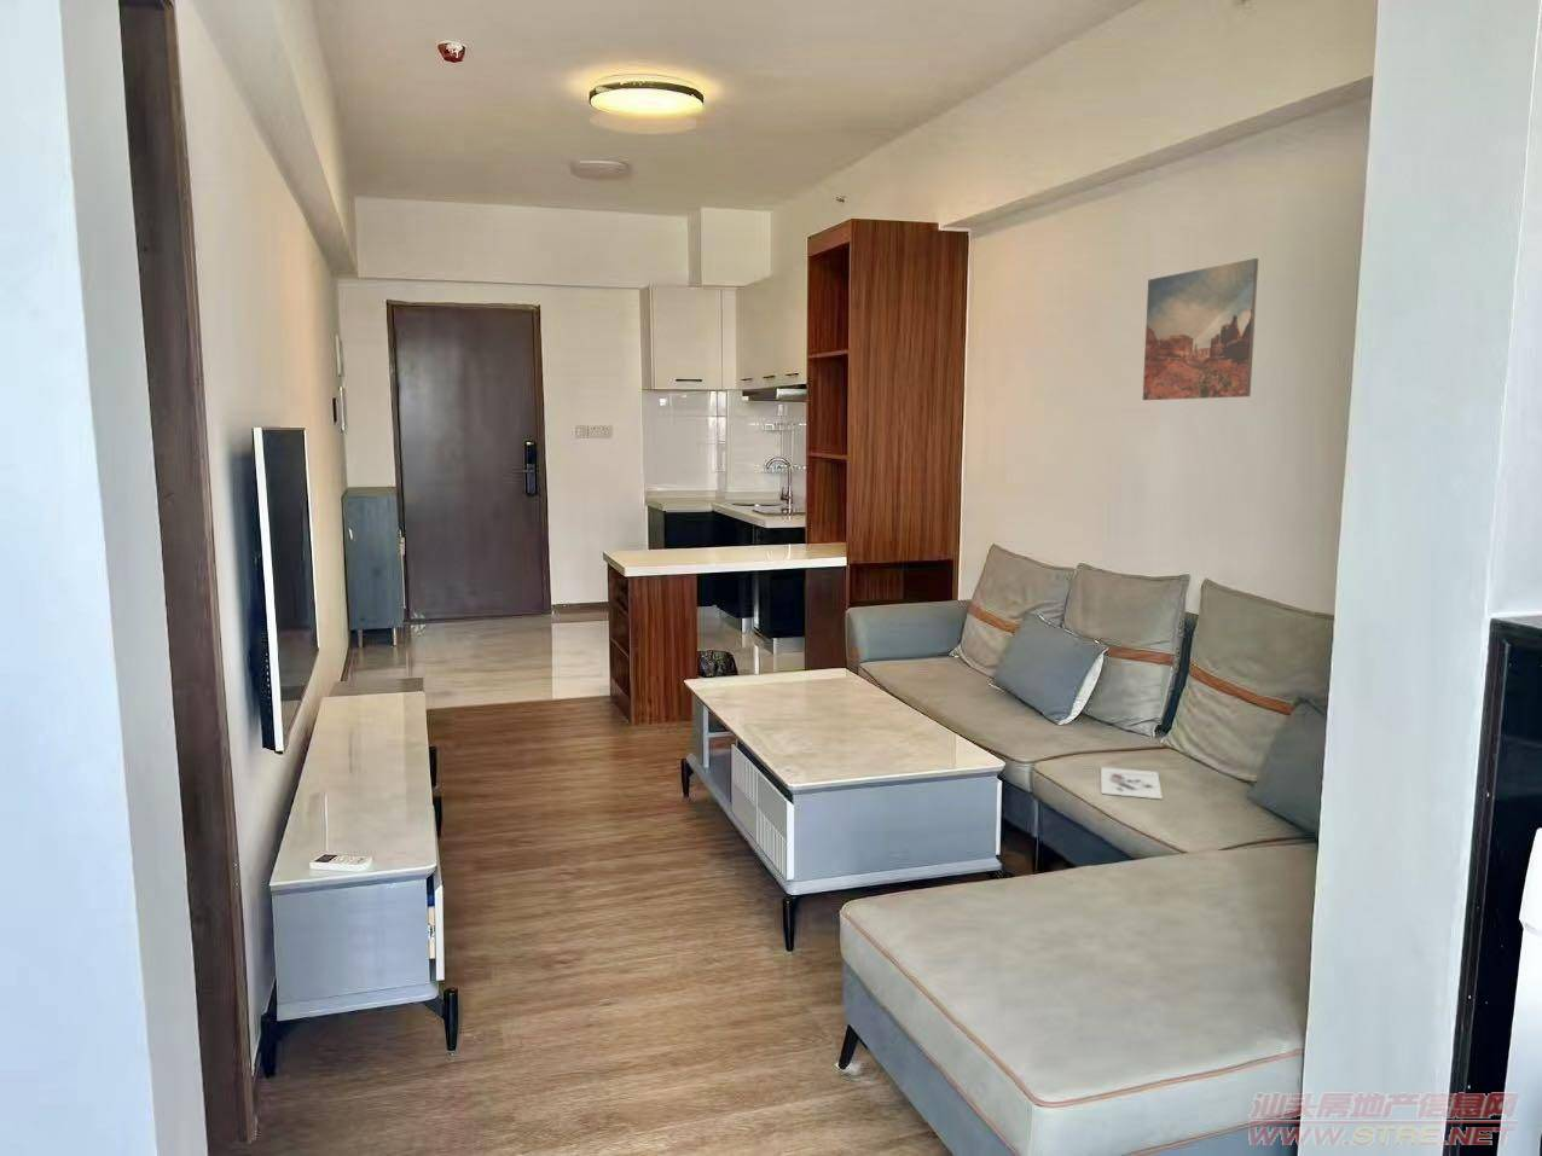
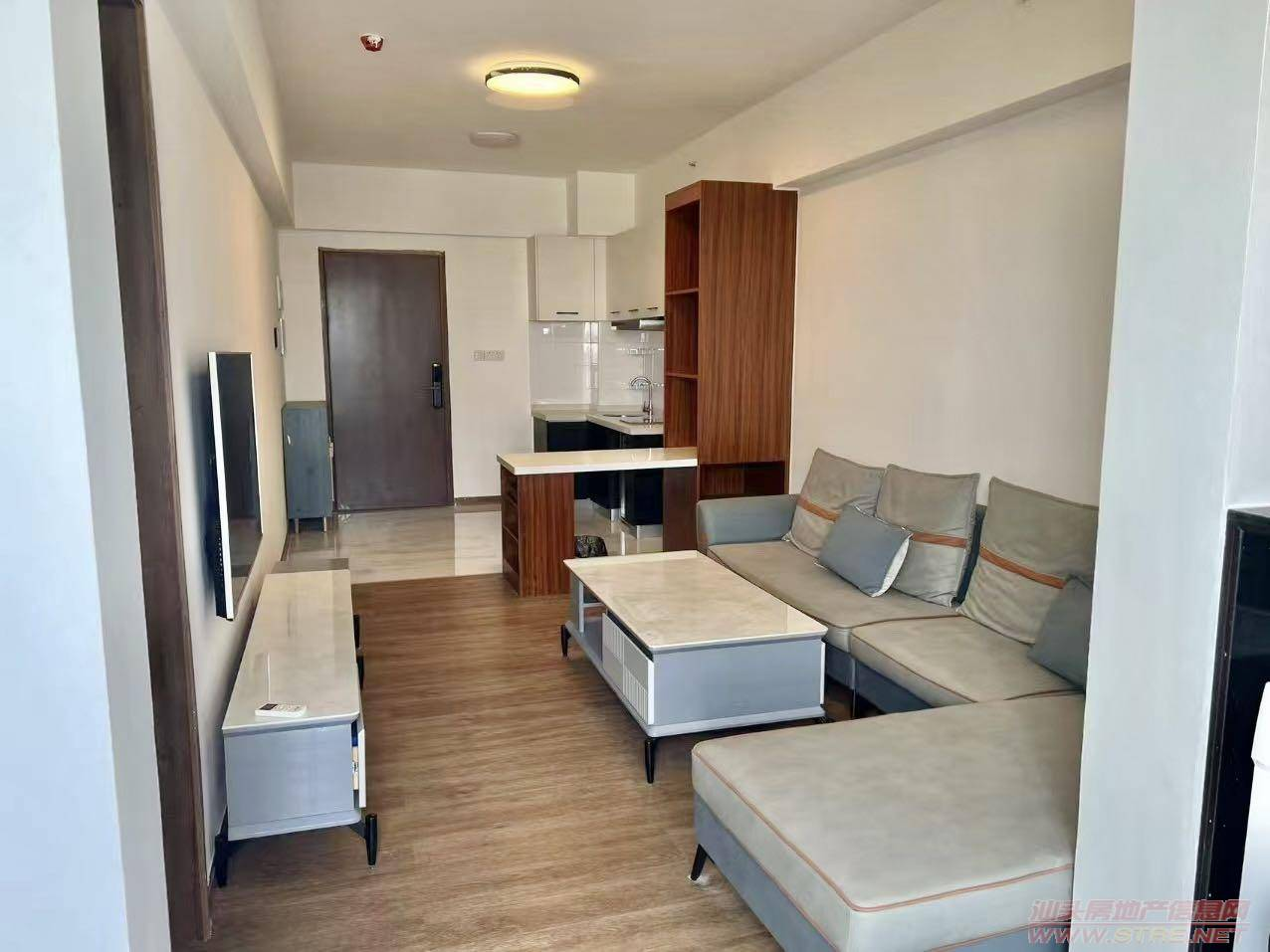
- wall art (1195, 335)
- architectural model (1130, 778)
